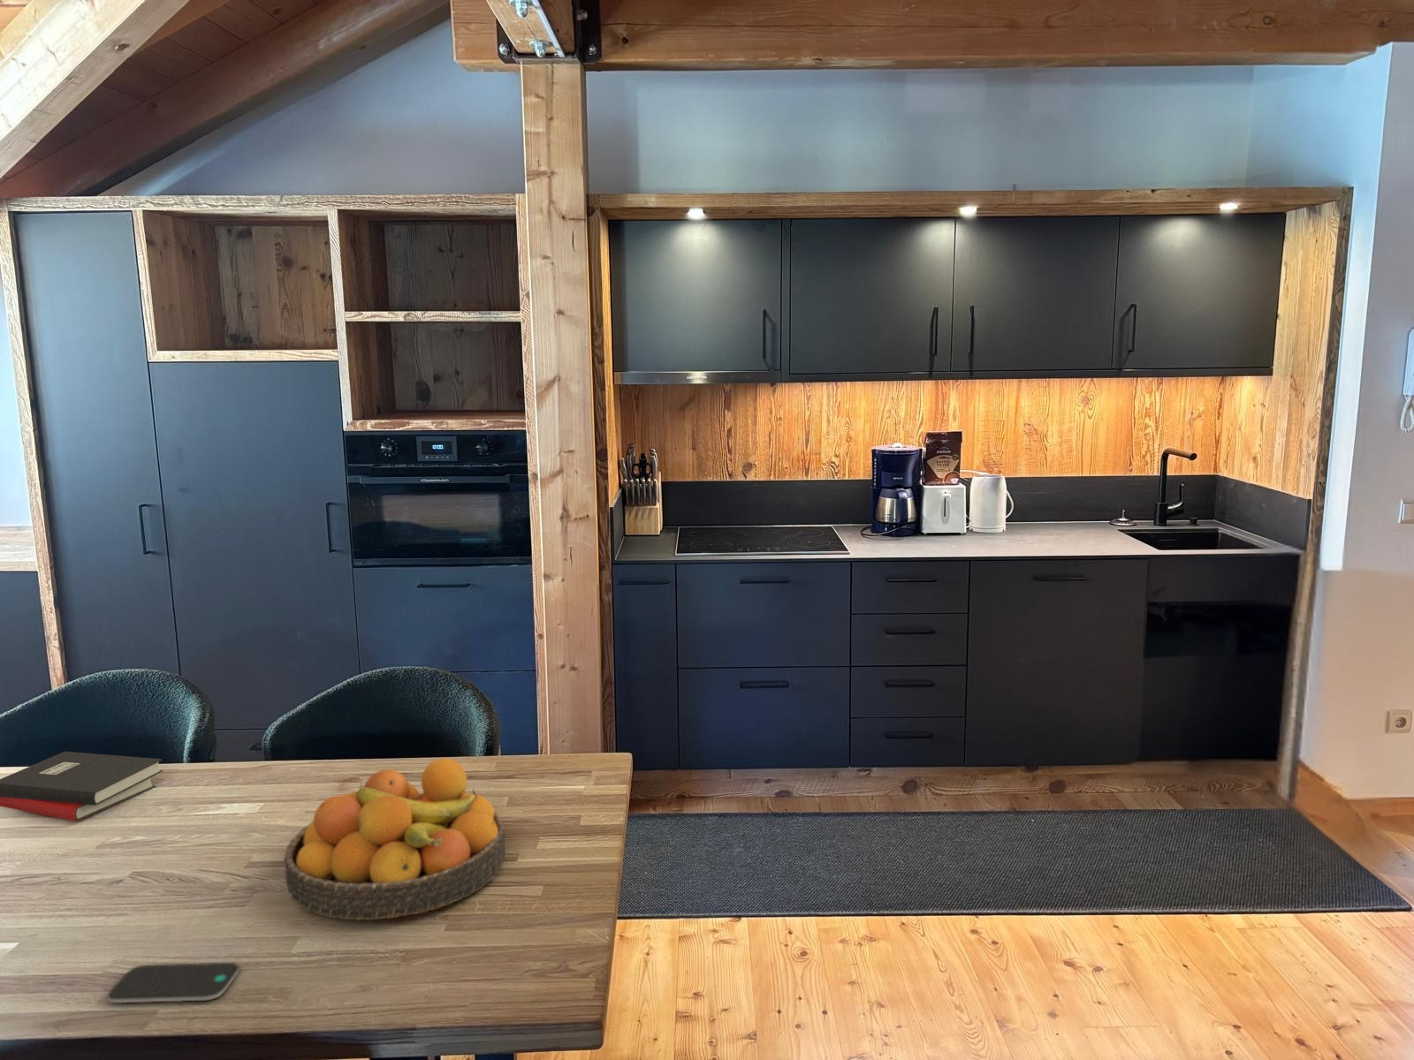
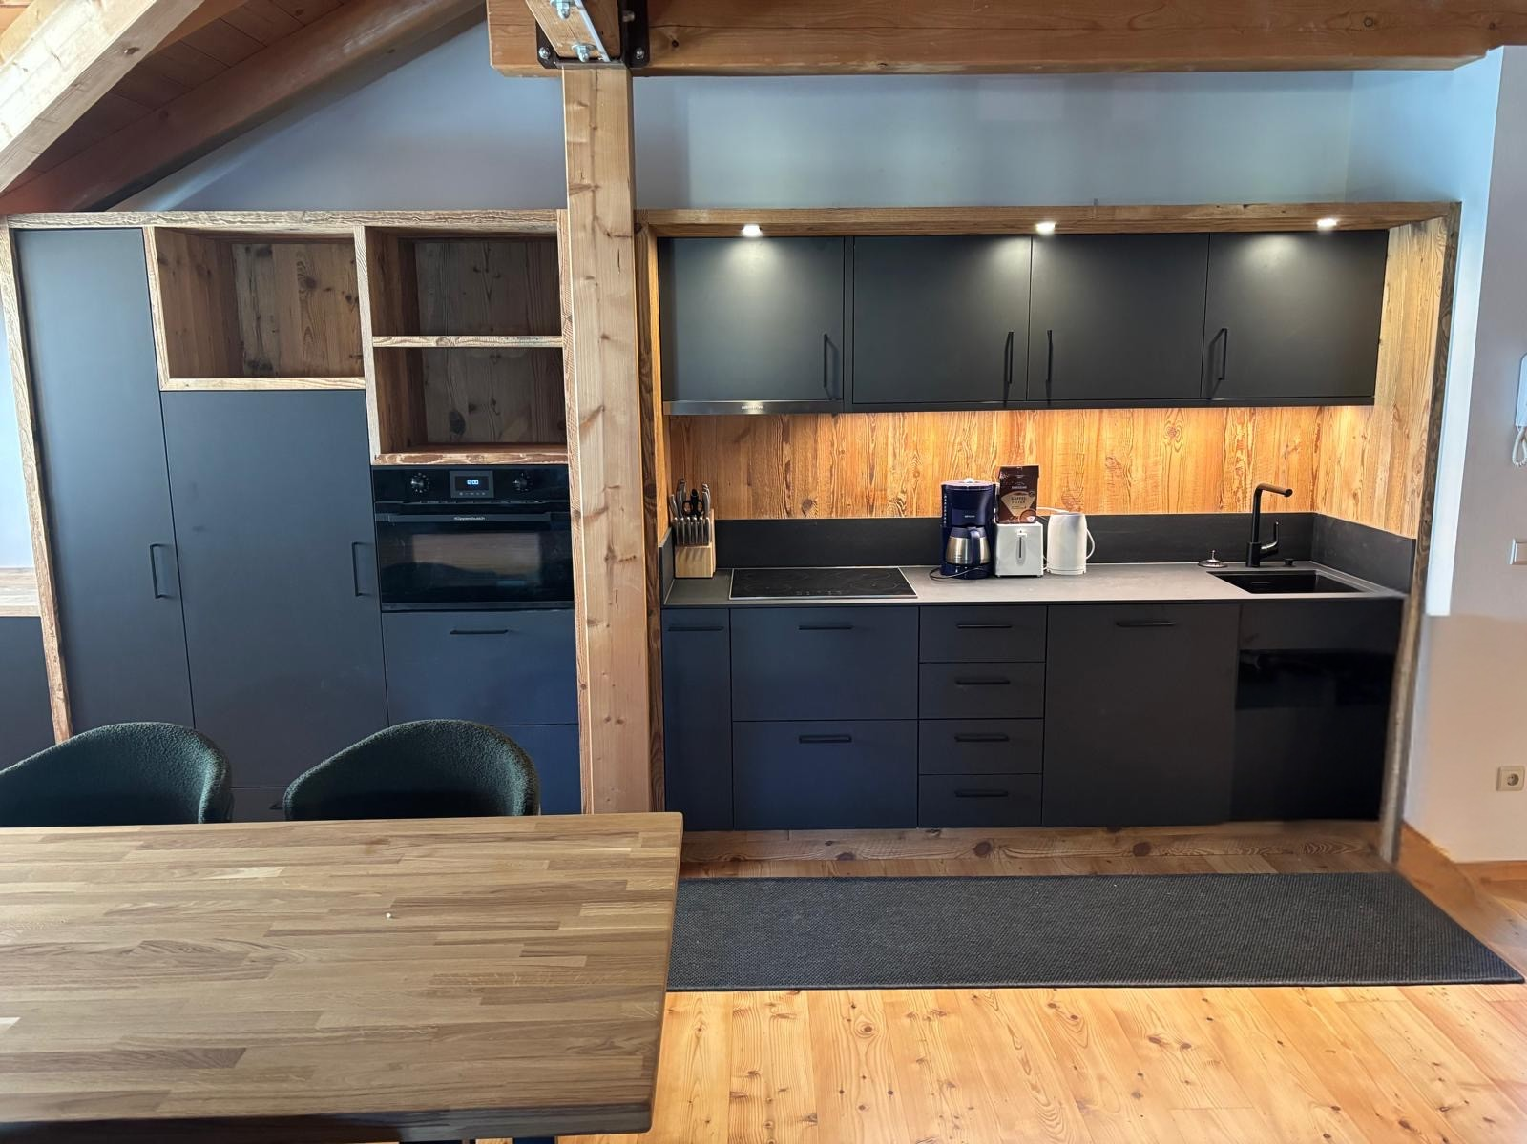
- smartphone (174, 982)
- hardback book (79, 783)
- fruit bowl (396, 822)
